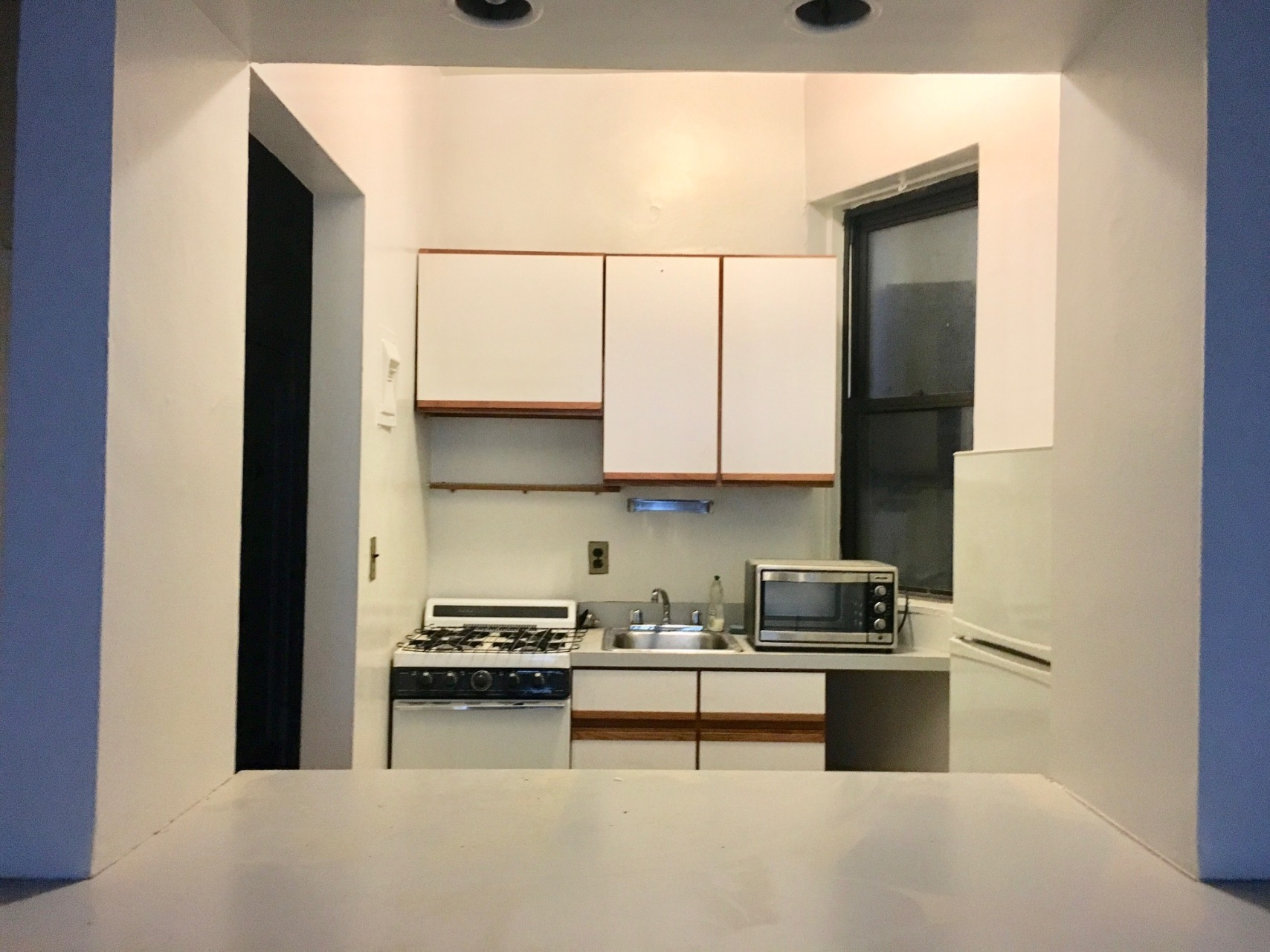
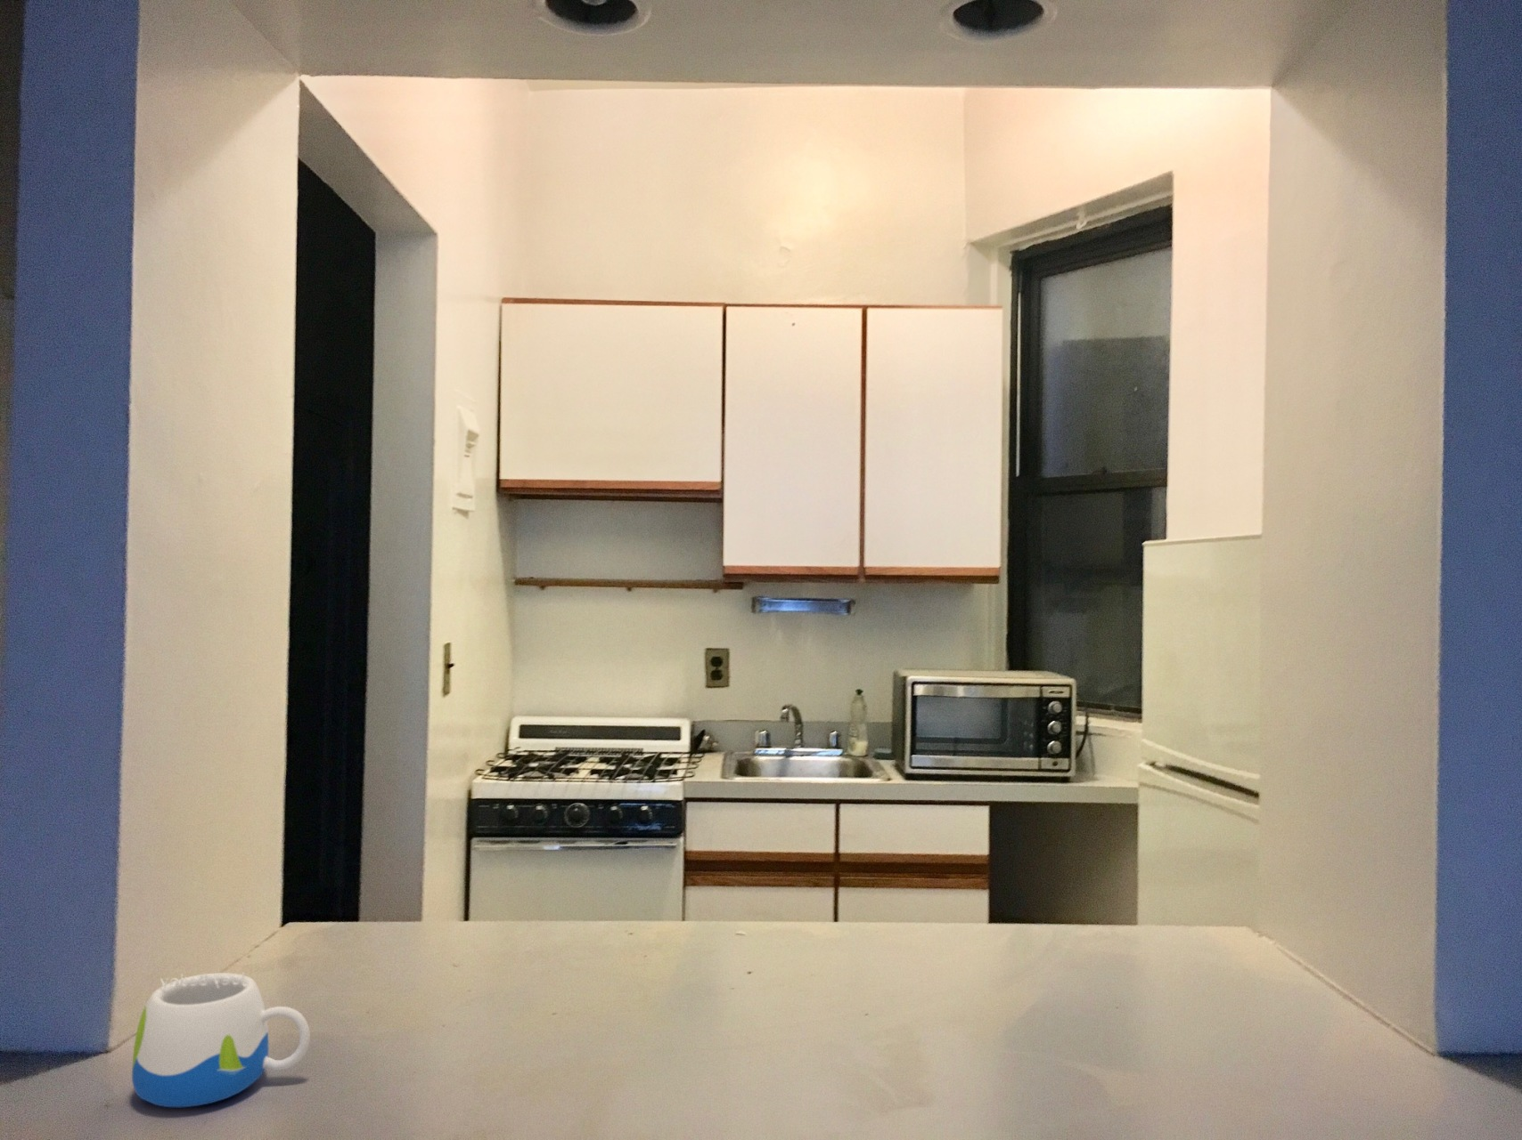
+ mug (224, 1029)
